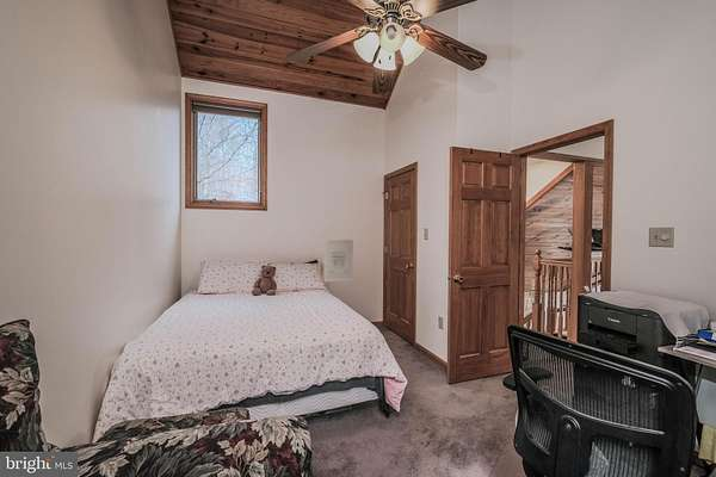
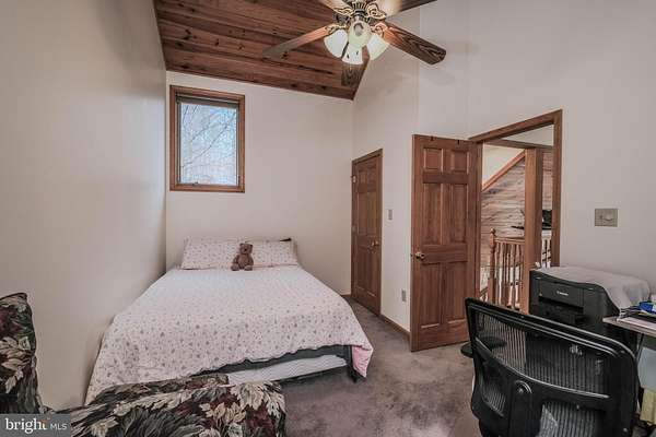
- wall art (338, 260)
